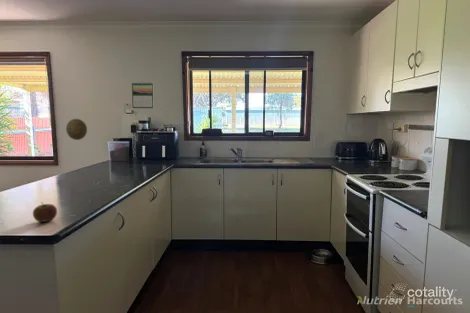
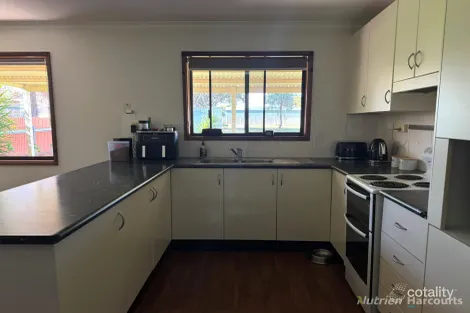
- calendar (142, 95)
- decorative plate (76, 129)
- apple (44, 211)
